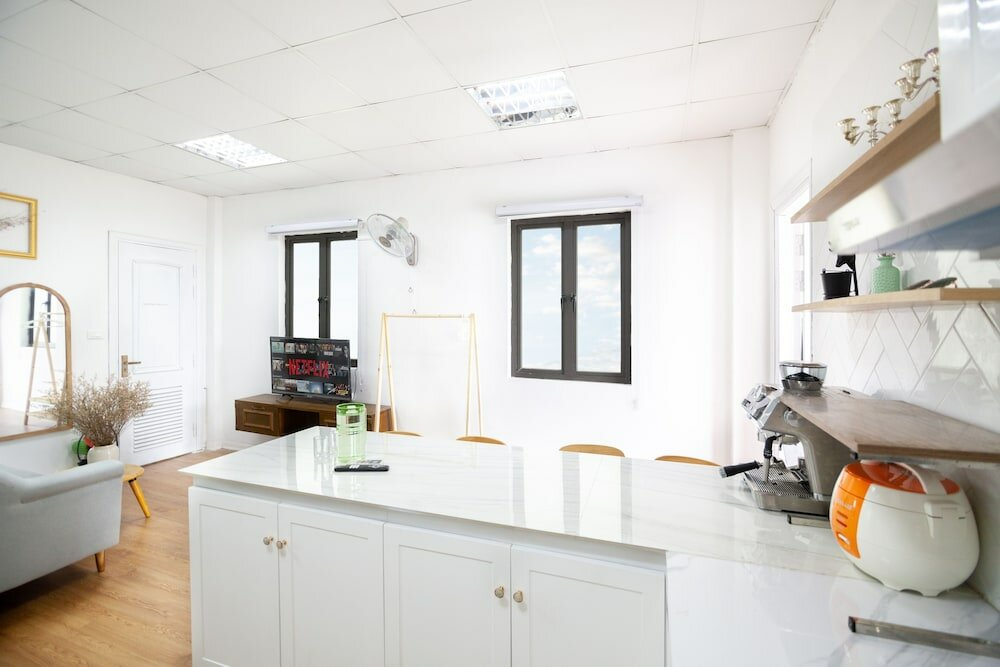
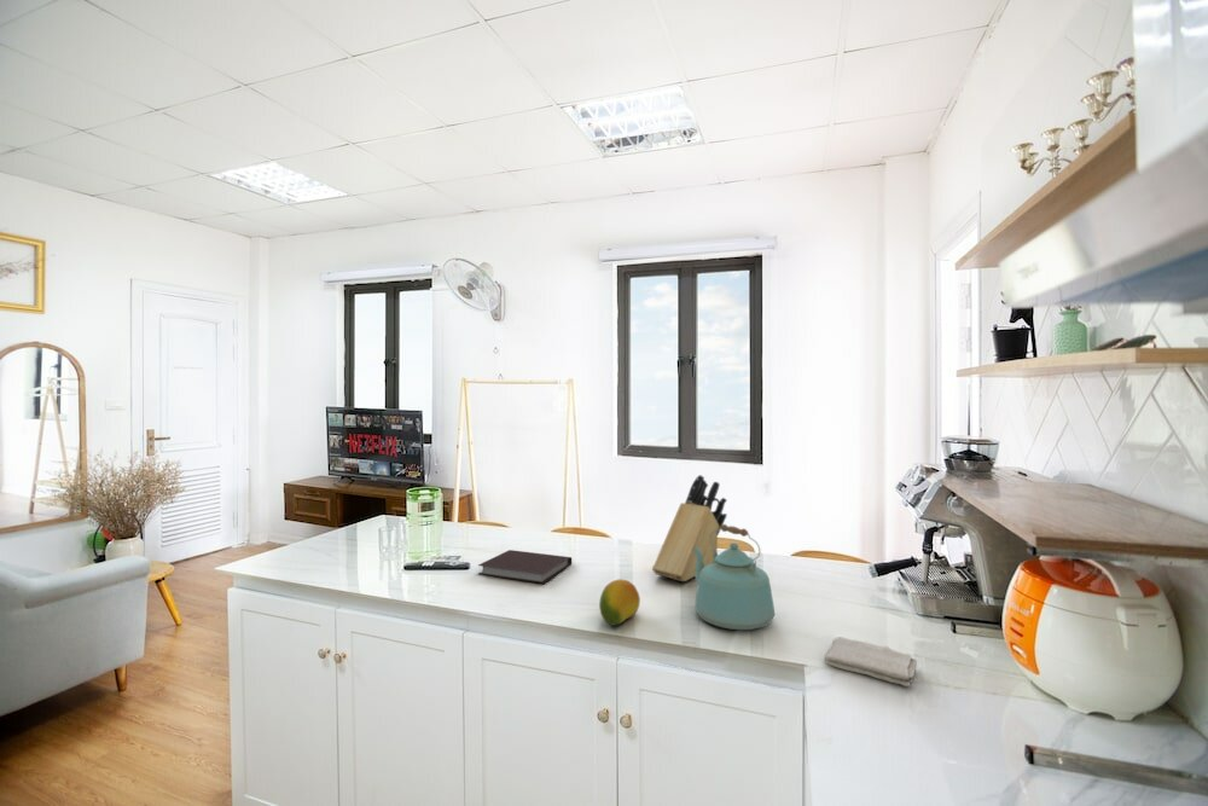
+ fruit (617, 601)
+ washcloth (870, 659)
+ notebook (525, 564)
+ kettle (727, 569)
+ knife block (692, 523)
